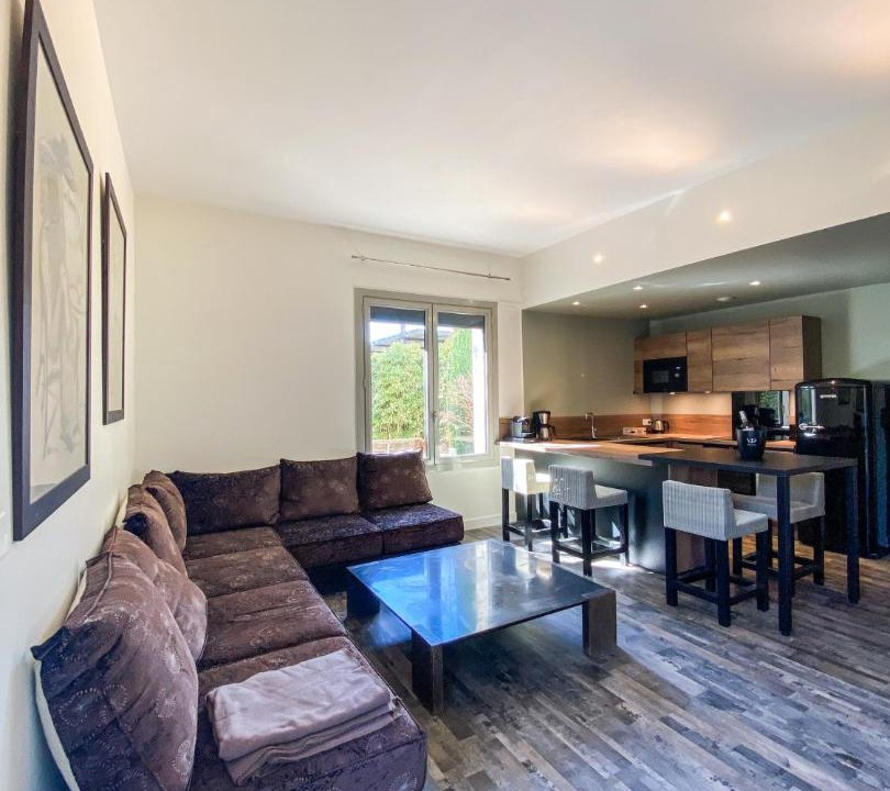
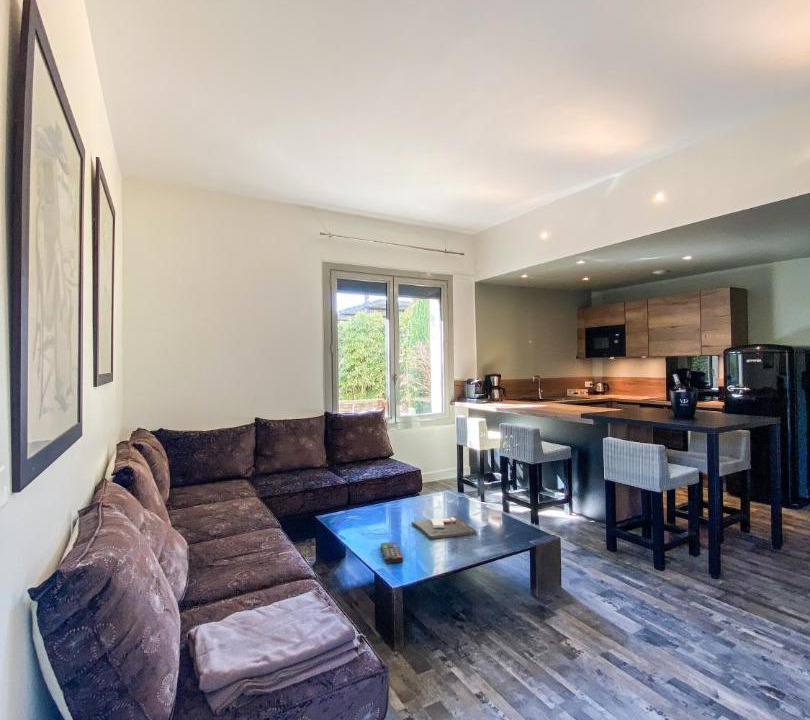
+ remote control (391, 551)
+ board game (444, 525)
